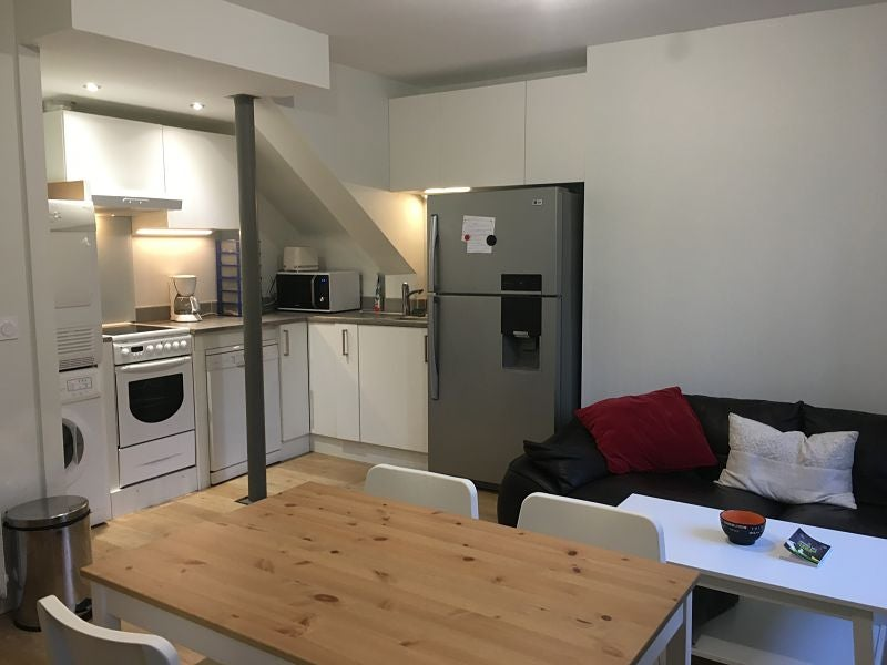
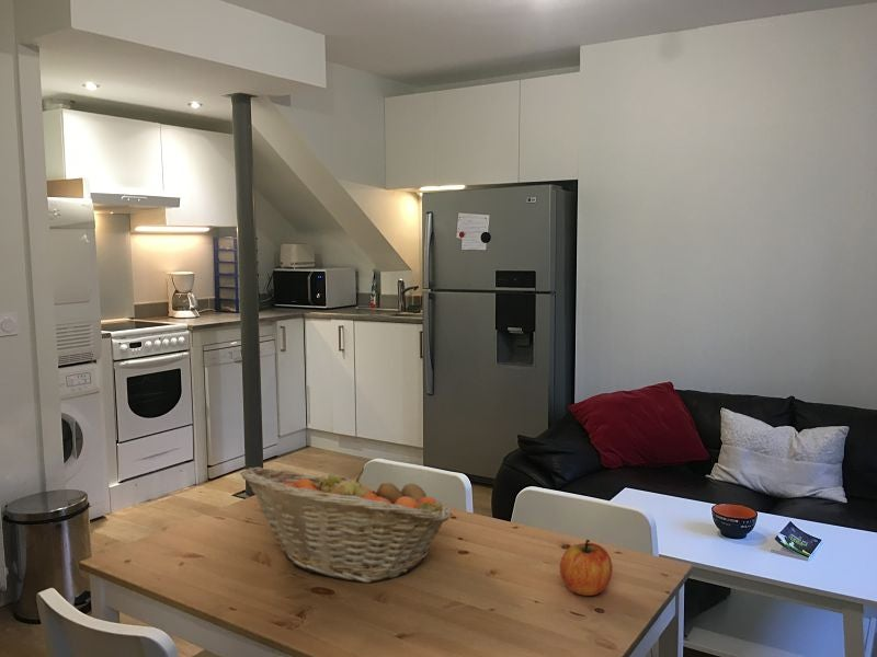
+ apple (585, 566)
+ fruit basket (344, 509)
